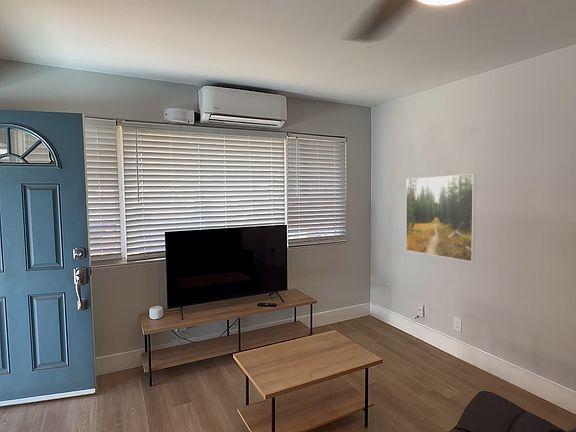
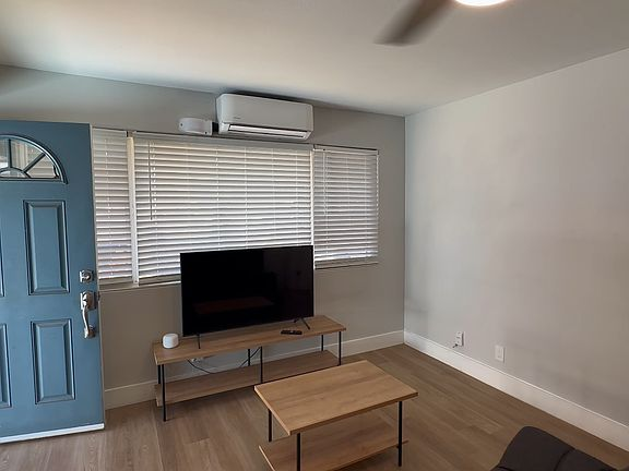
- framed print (437, 216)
